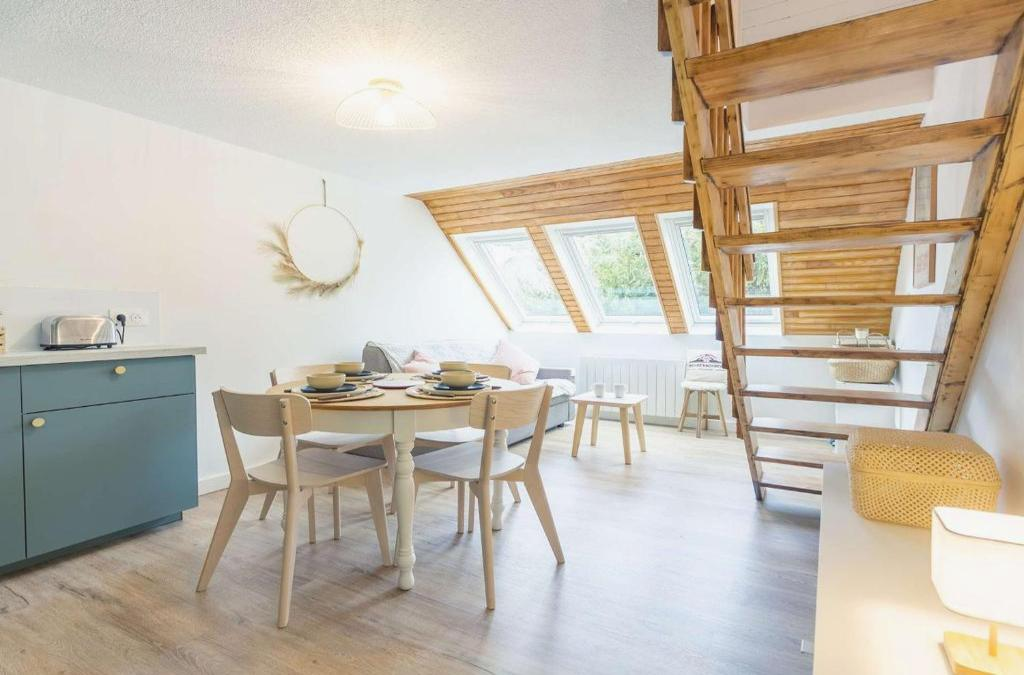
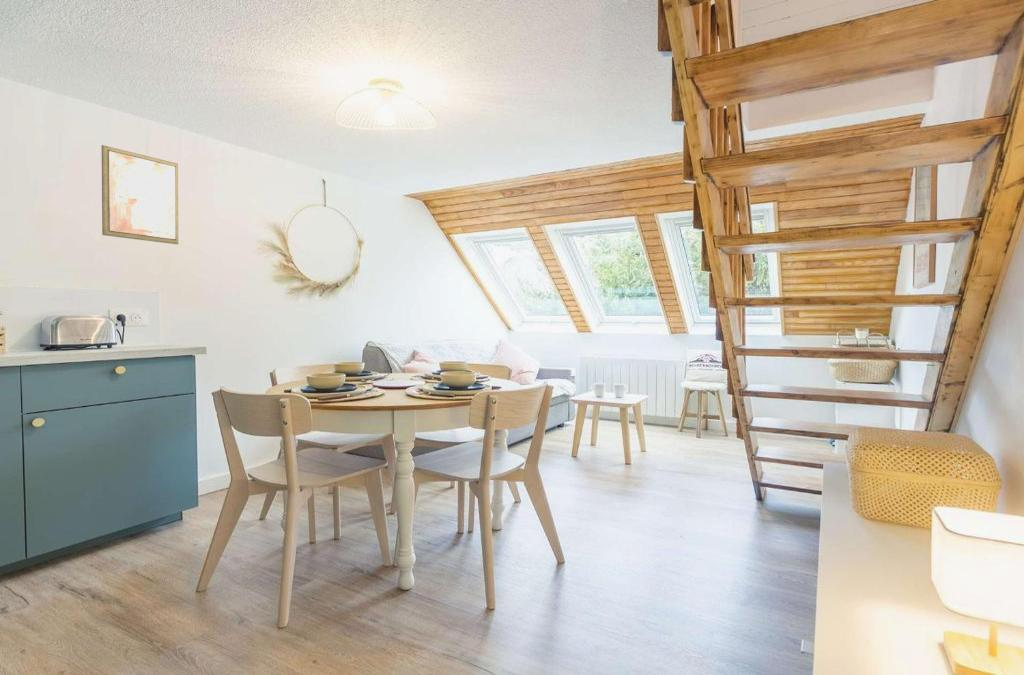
+ wall art (143, 197)
